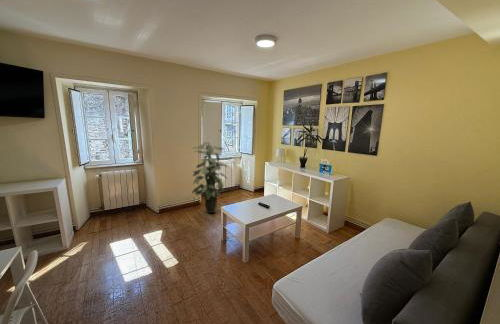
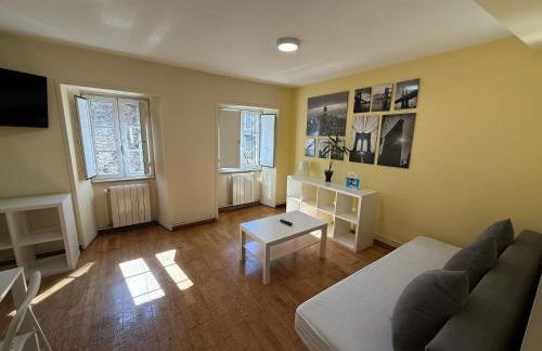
- indoor plant (208, 176)
